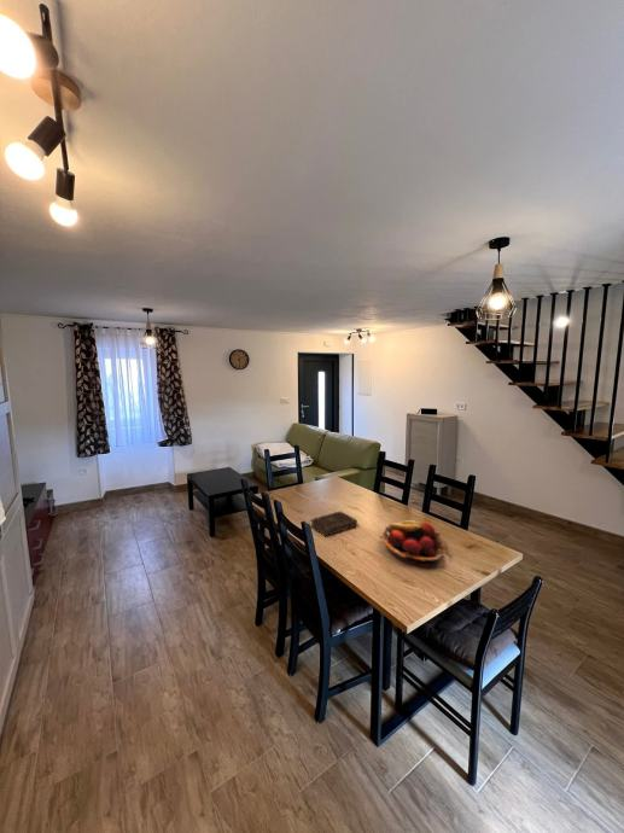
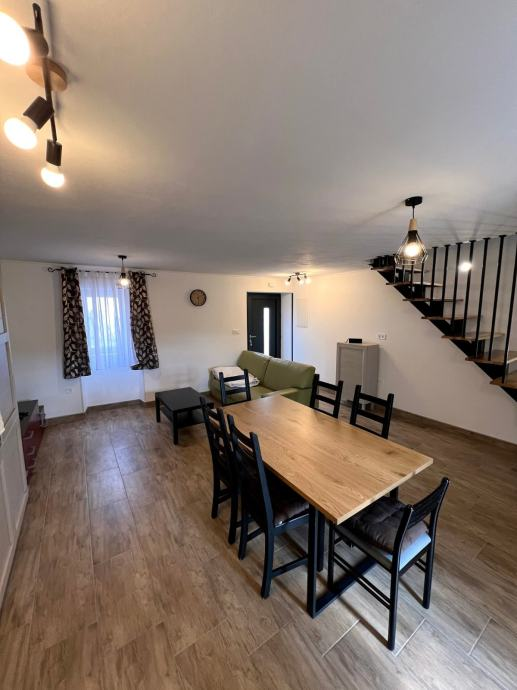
- book (333, 523)
- fruit basket (412, 537)
